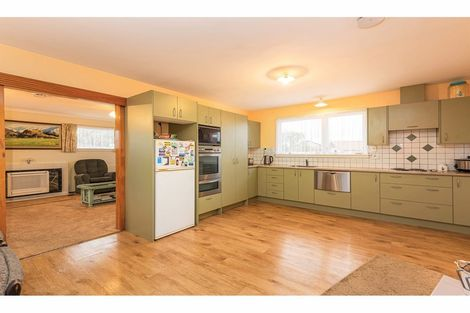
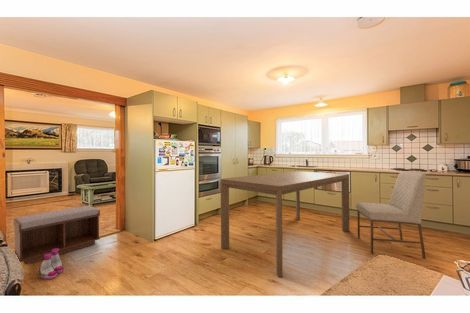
+ bench (60, 230)
+ chair (389, 209)
+ dining table (296, 207)
+ boots (52, 261)
